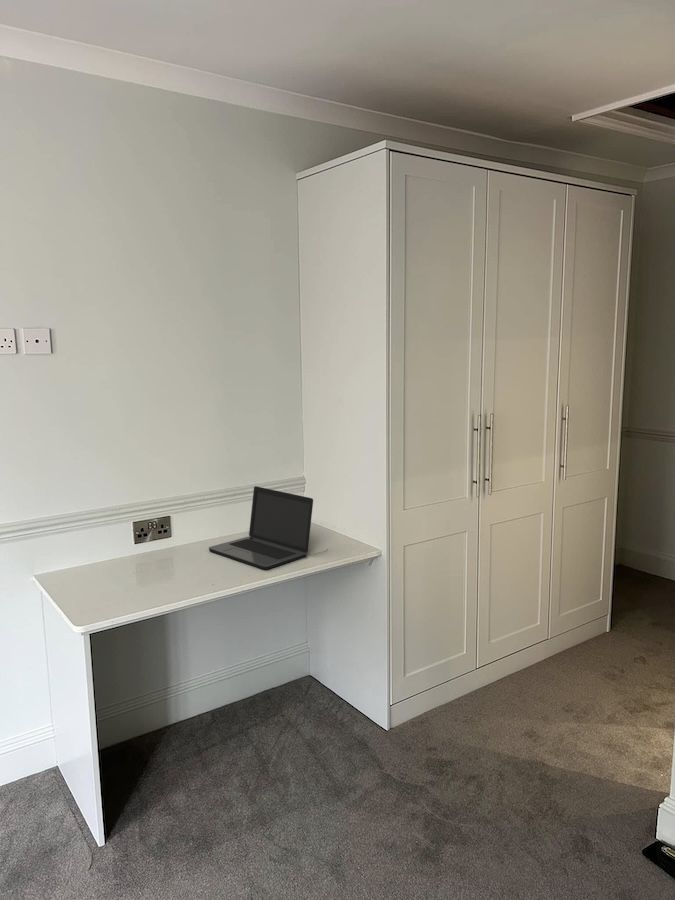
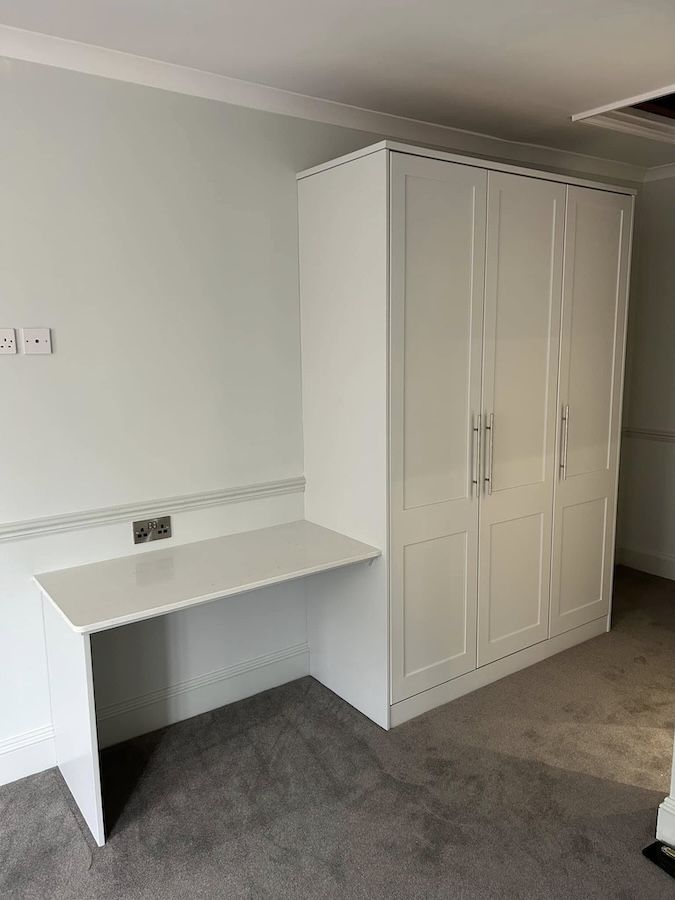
- laptop (267, 523)
